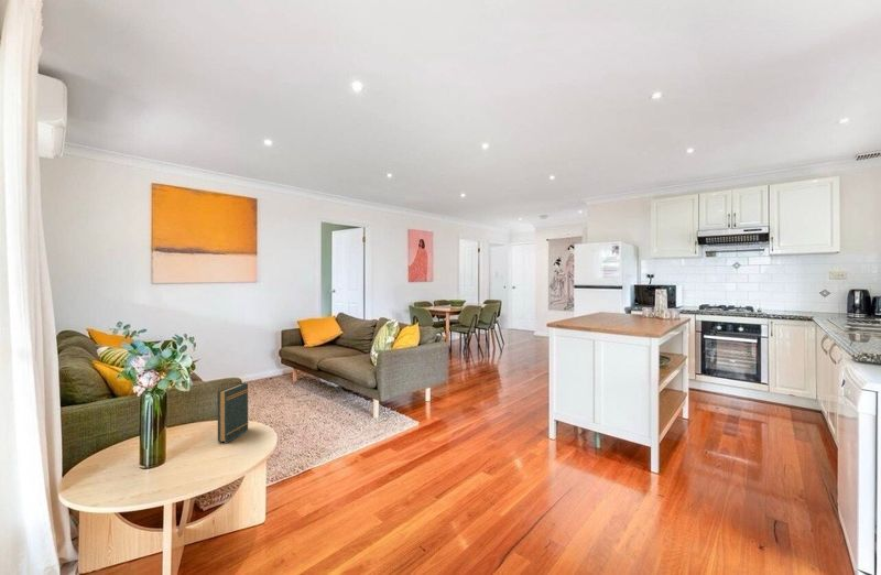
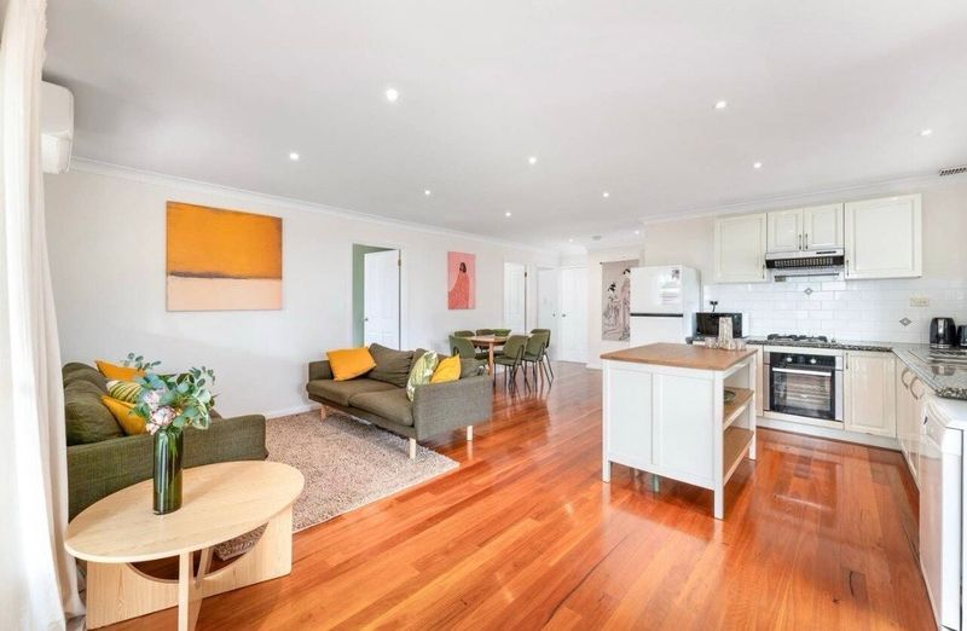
- book (233, 411)
